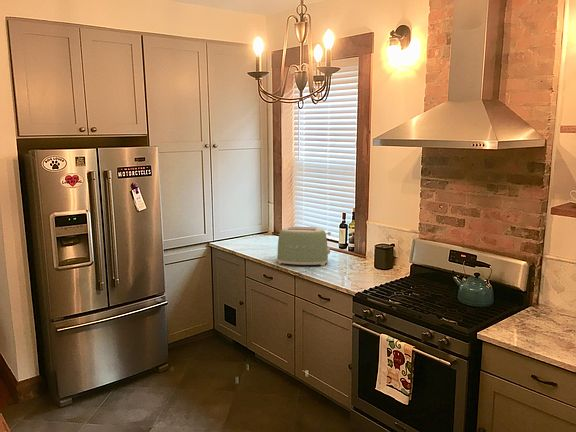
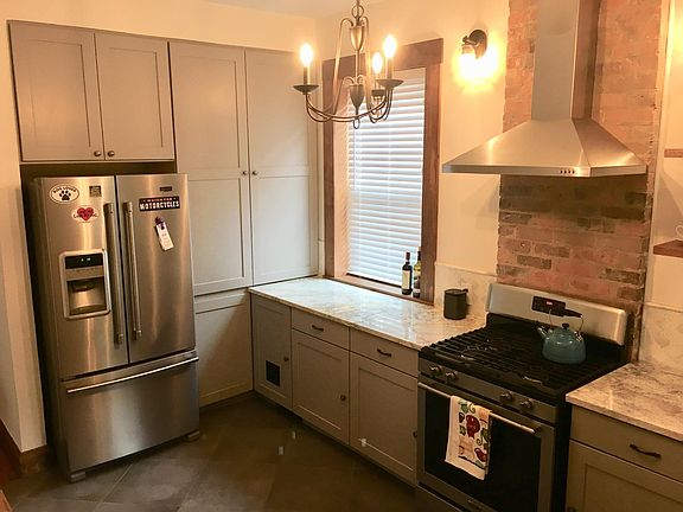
- toaster (302, 245)
